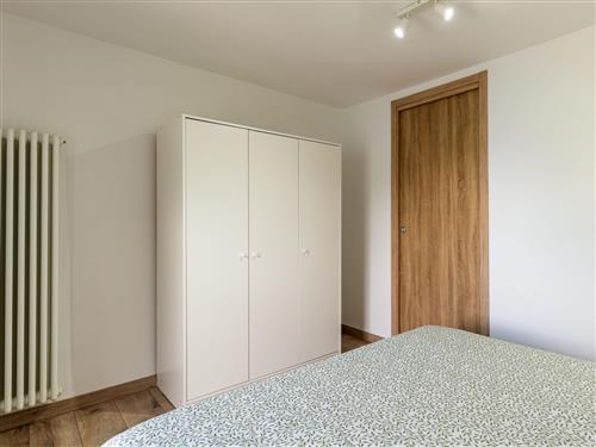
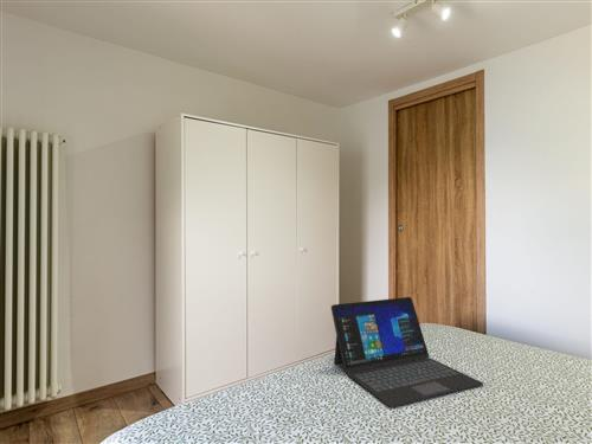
+ laptop (401, 341)
